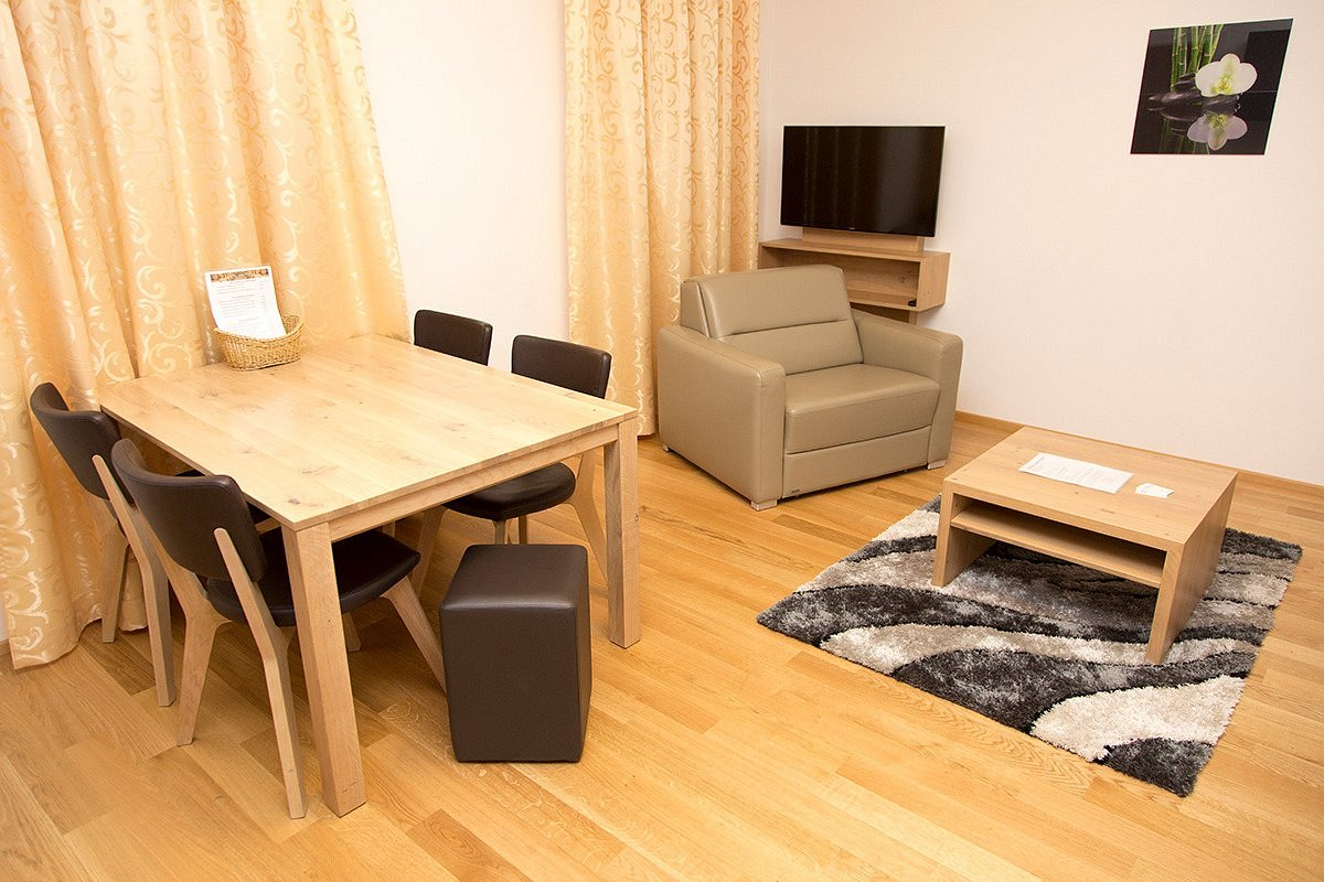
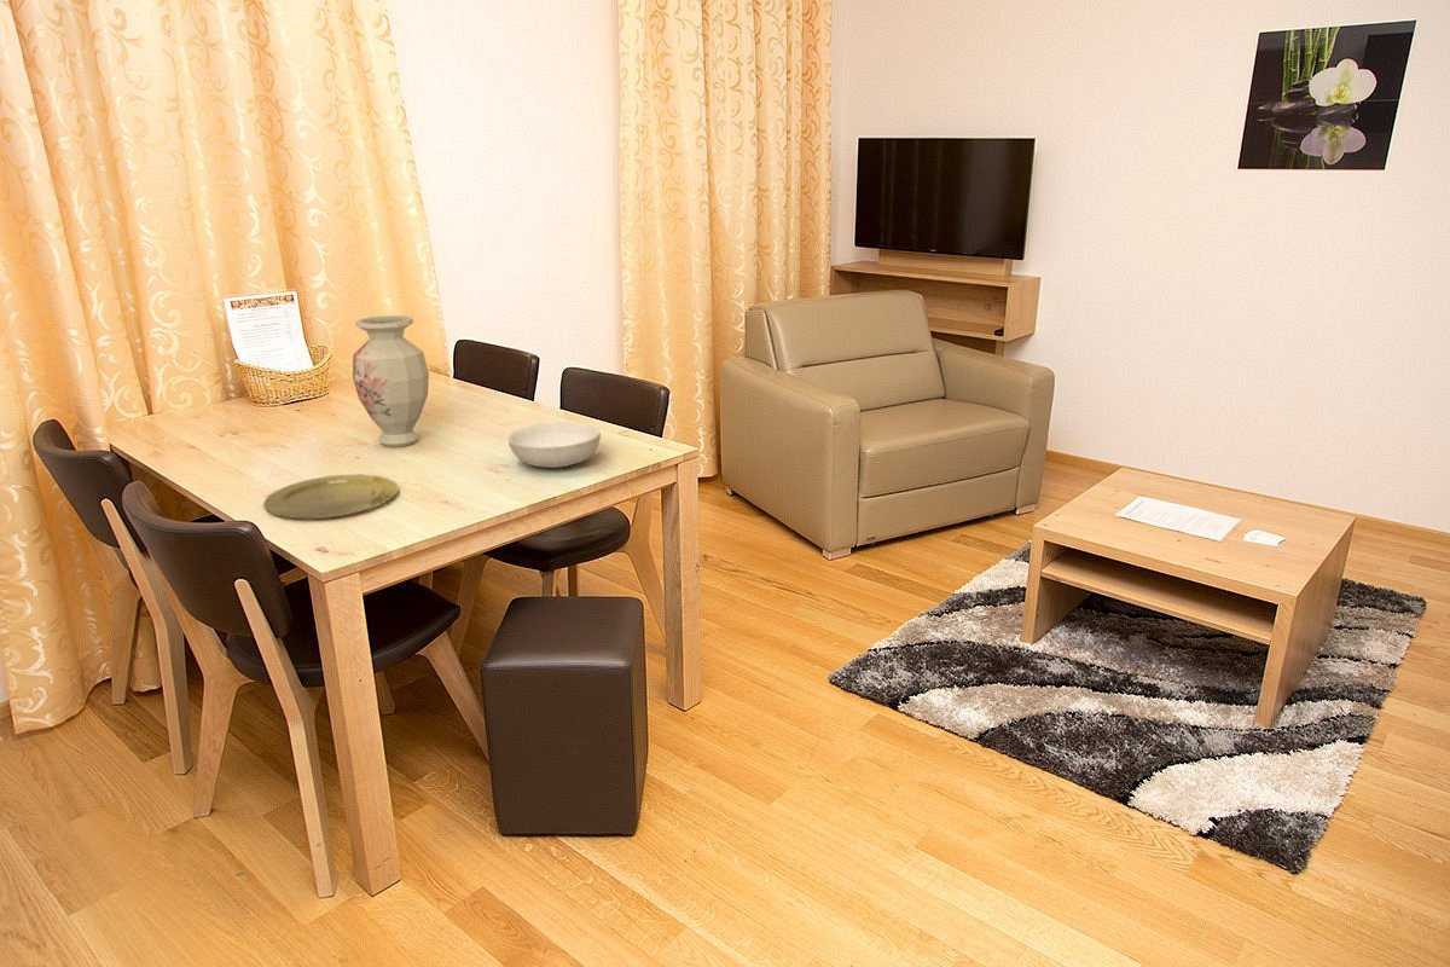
+ vase (392, 382)
+ plate (332, 496)
+ serving bowl (555, 447)
